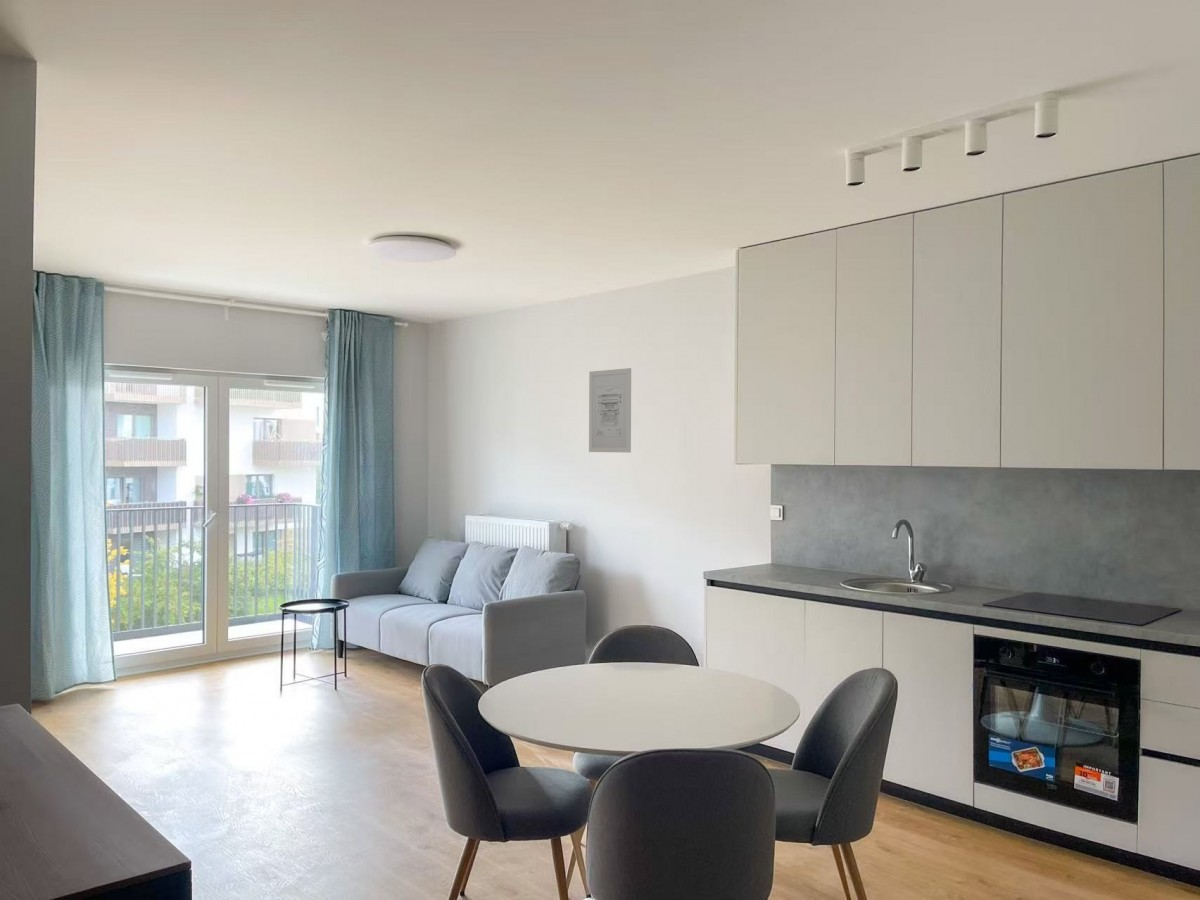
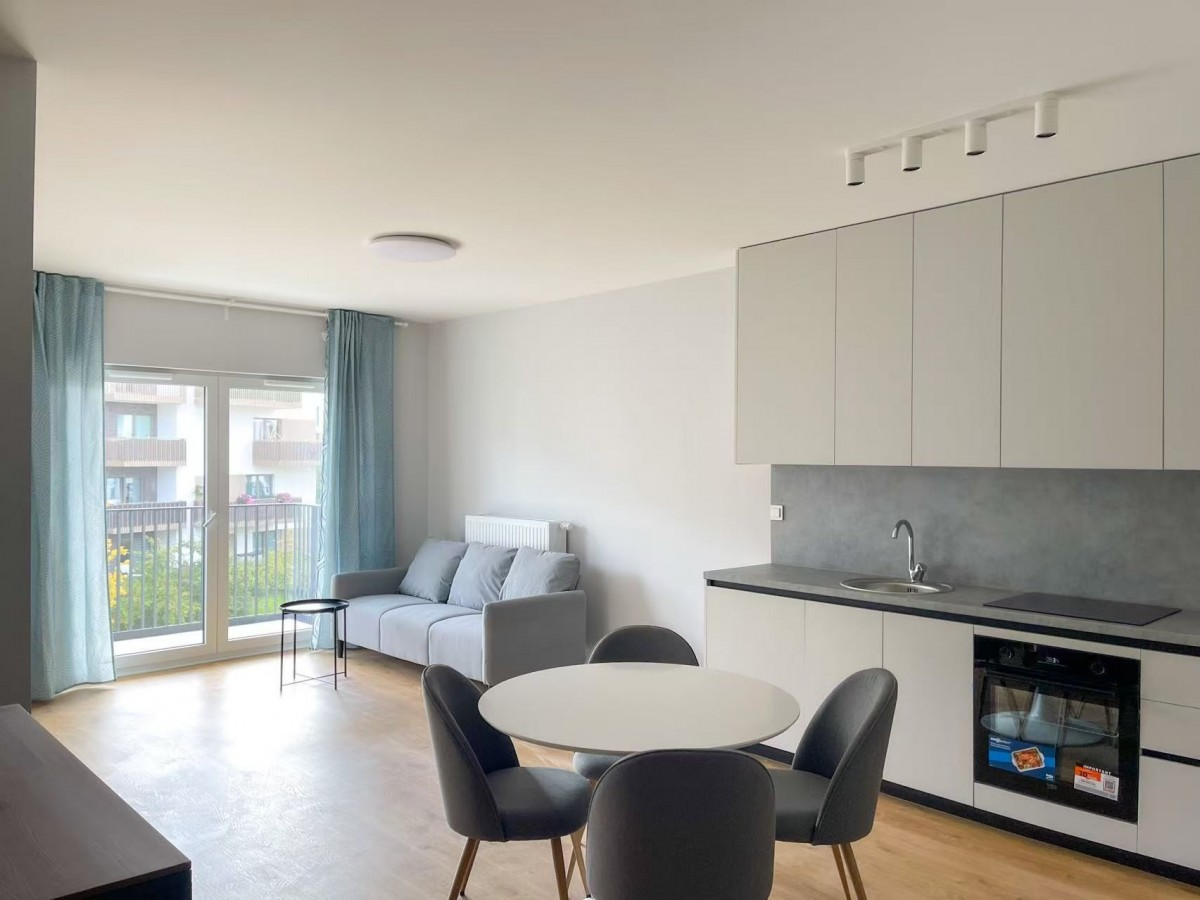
- wall art (609, 411)
